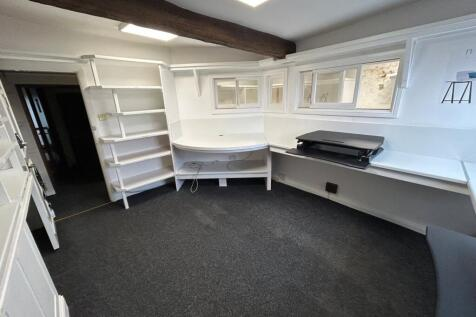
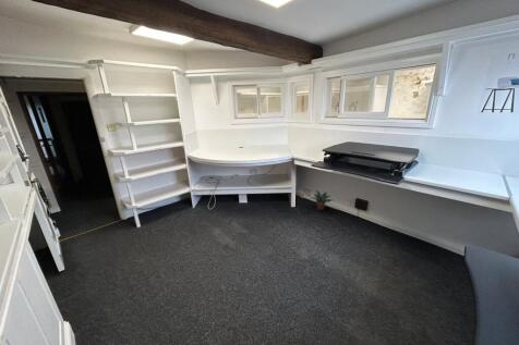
+ potted plant (321, 200)
